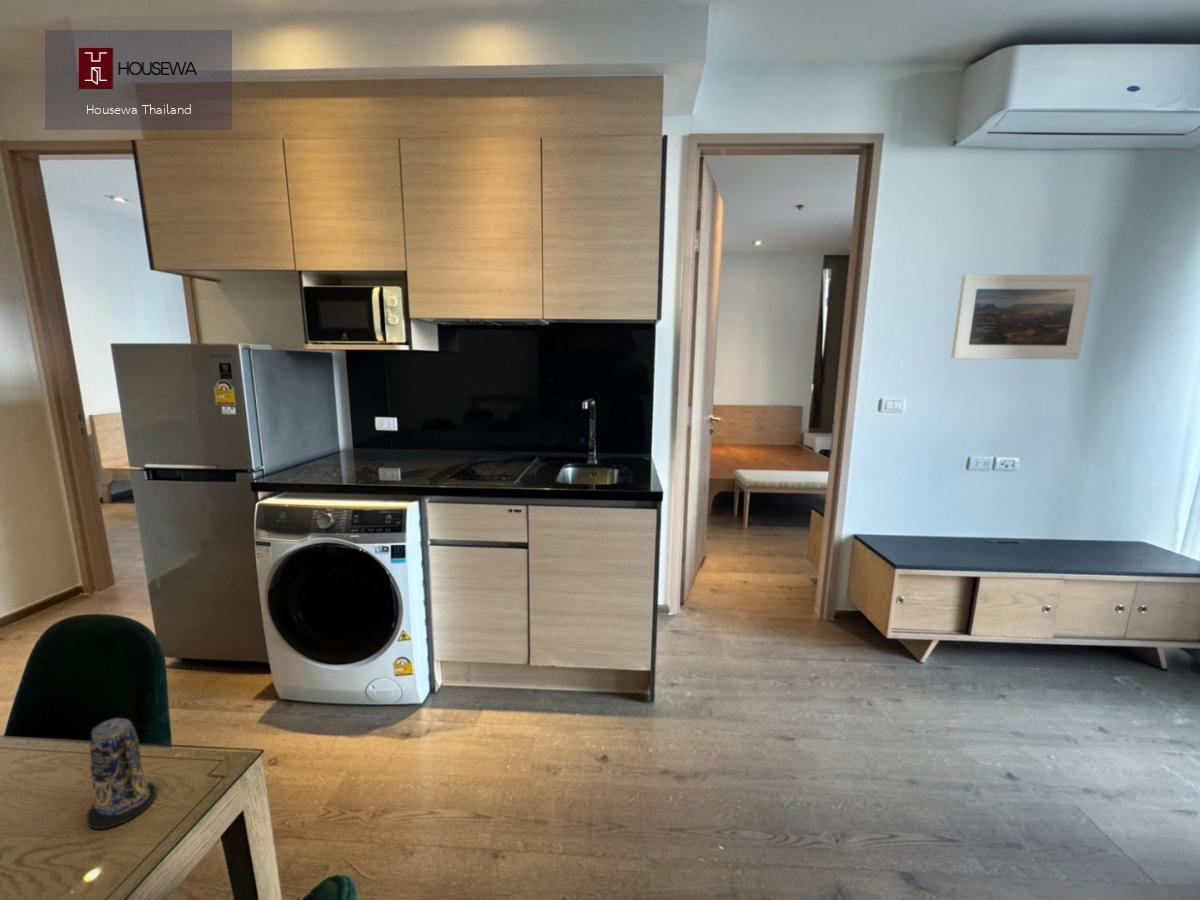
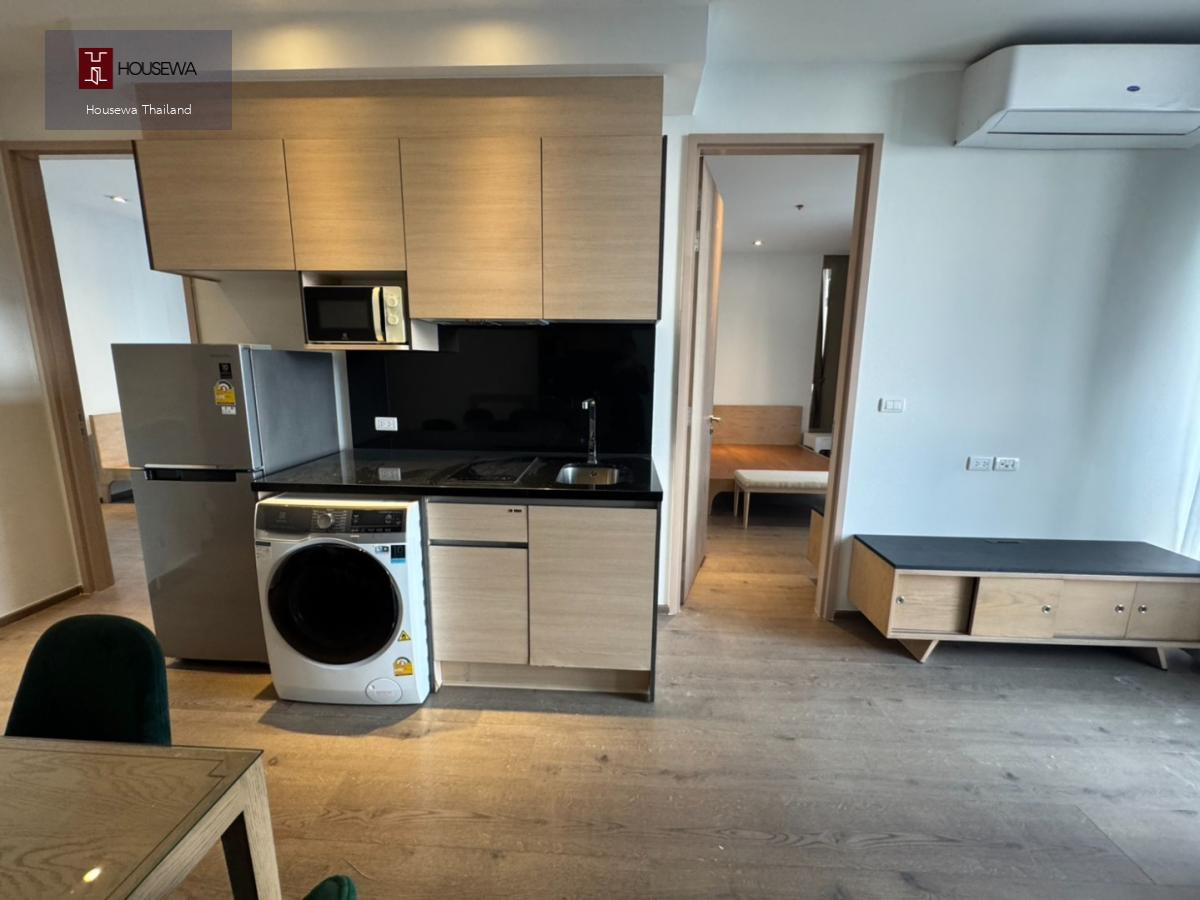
- candle (115, 768)
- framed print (1020, 317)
